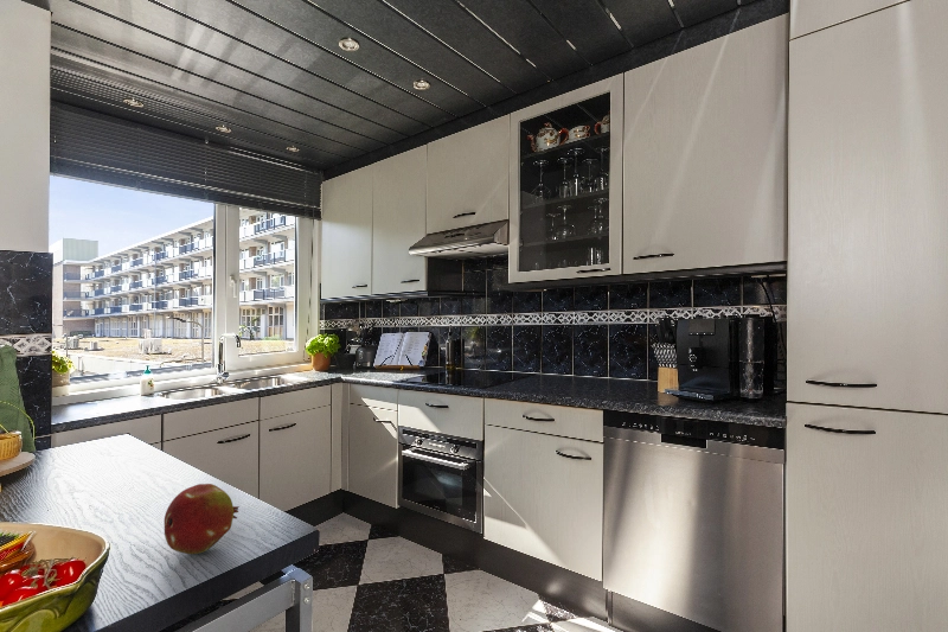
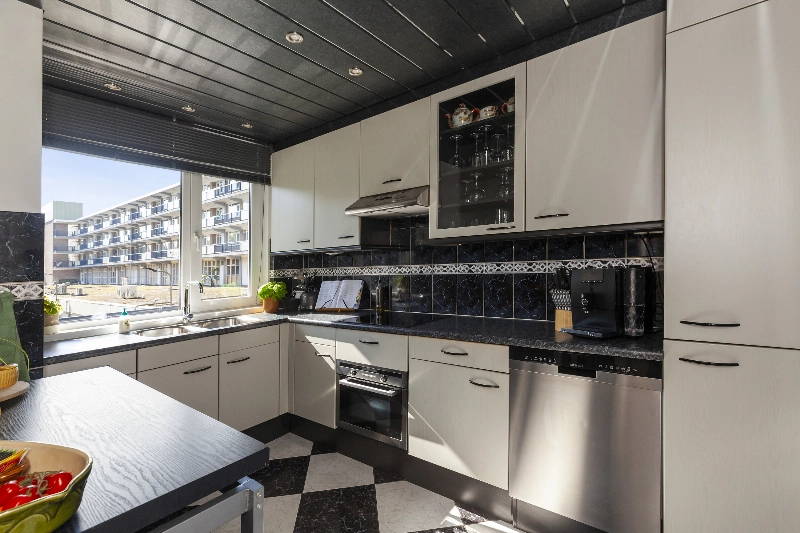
- fruit (204, 516)
